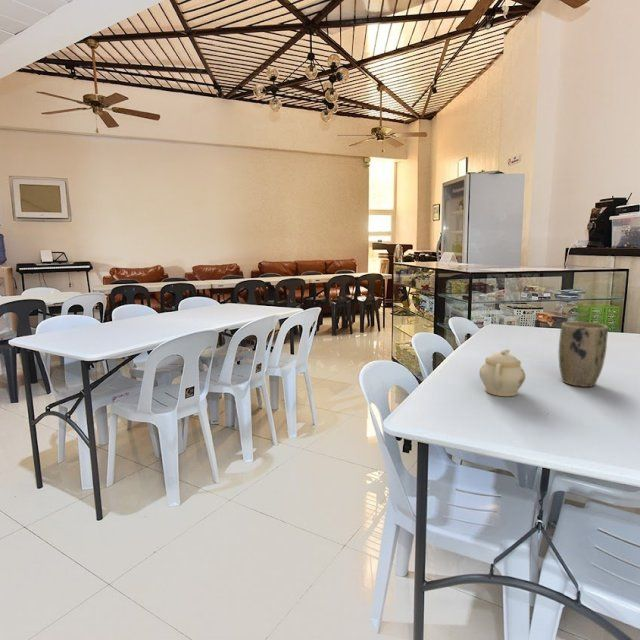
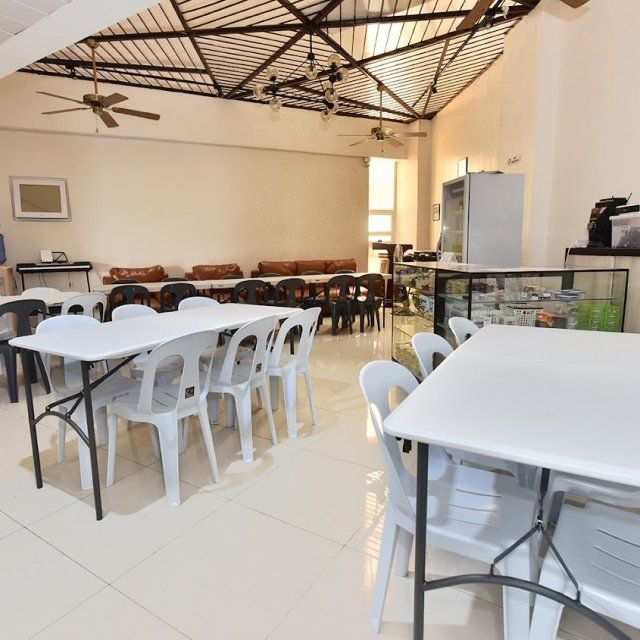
- plant pot (581, 354)
- teapot (501, 371)
